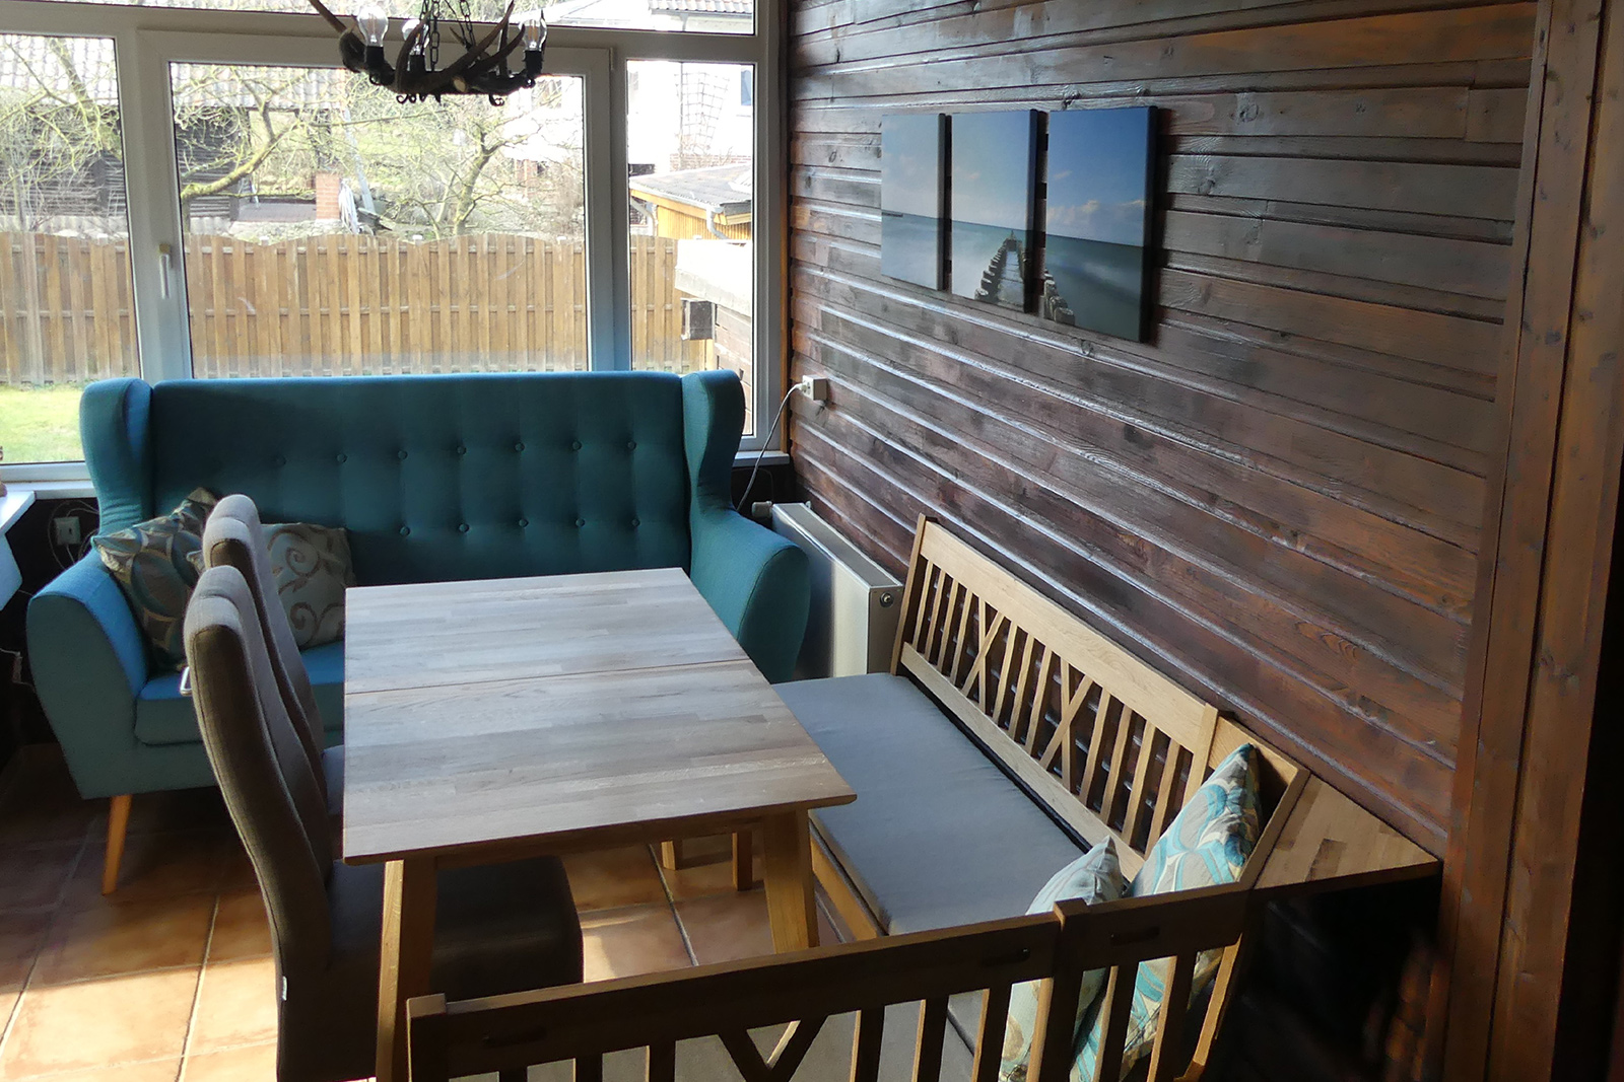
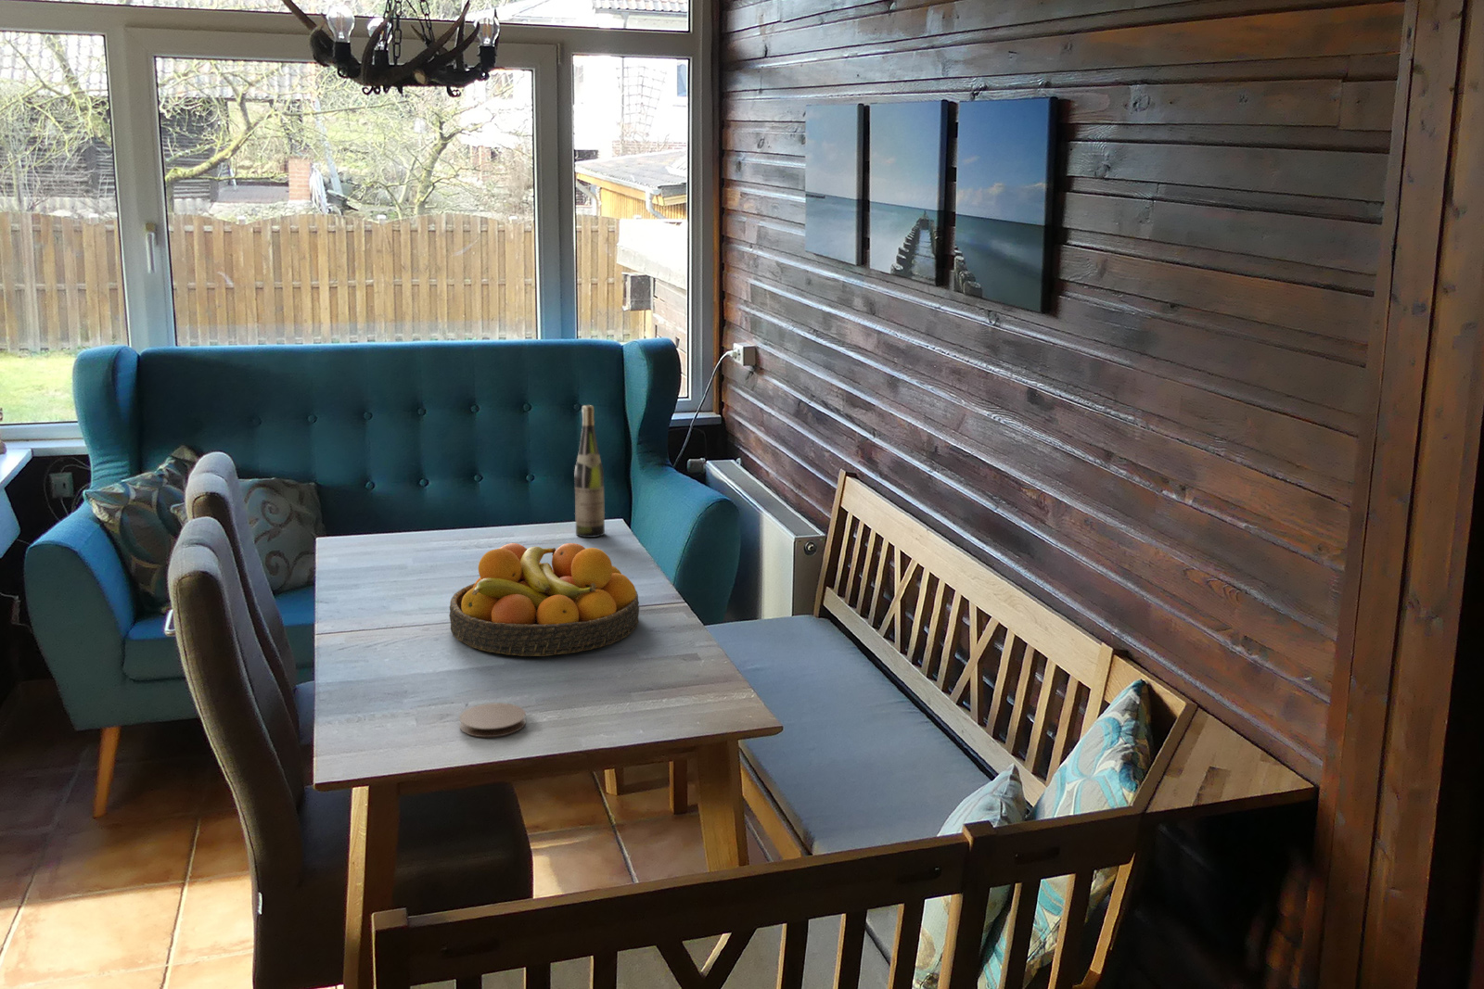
+ fruit bowl (544, 585)
+ coaster (492, 720)
+ wine bottle (589, 470)
